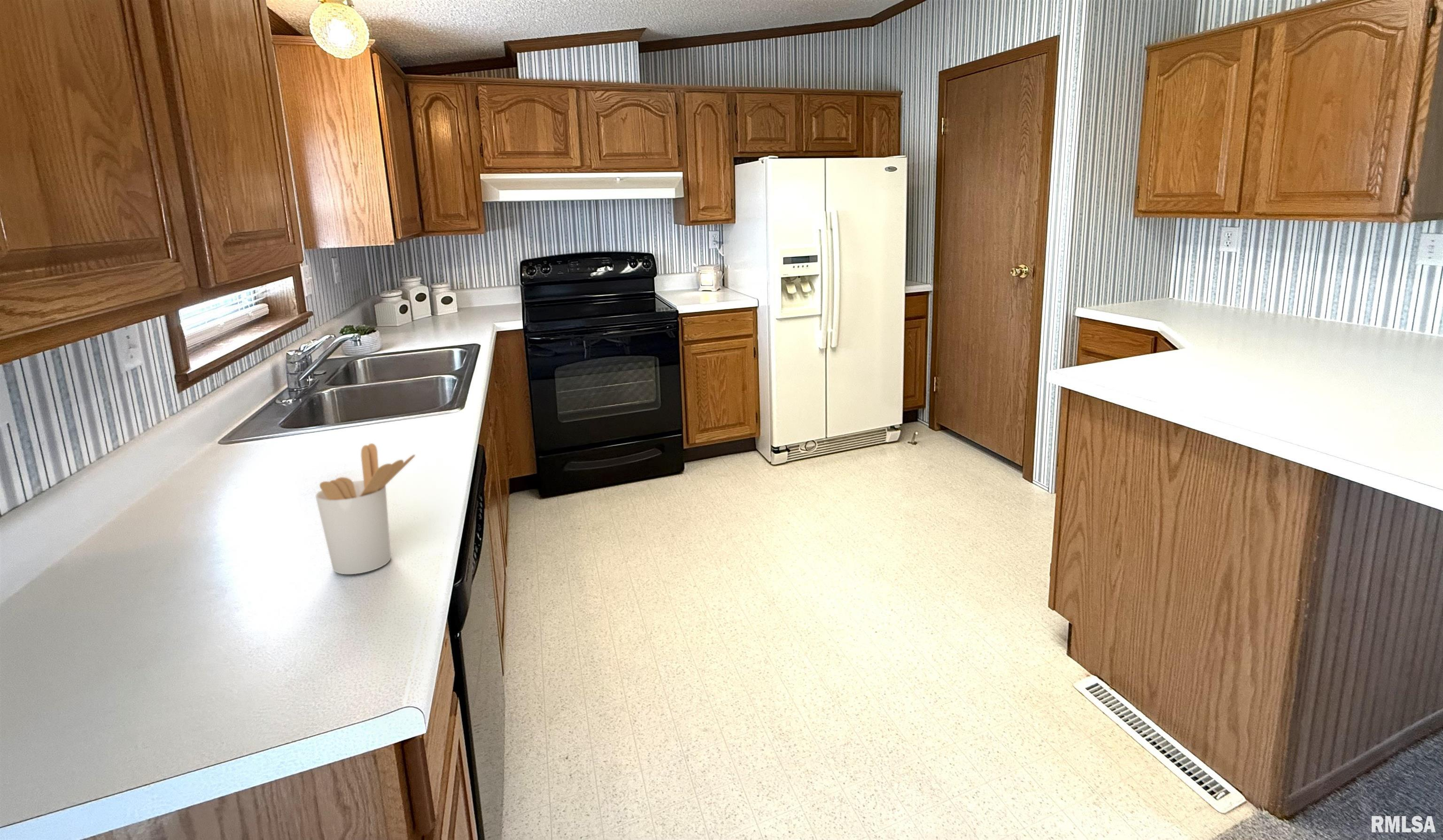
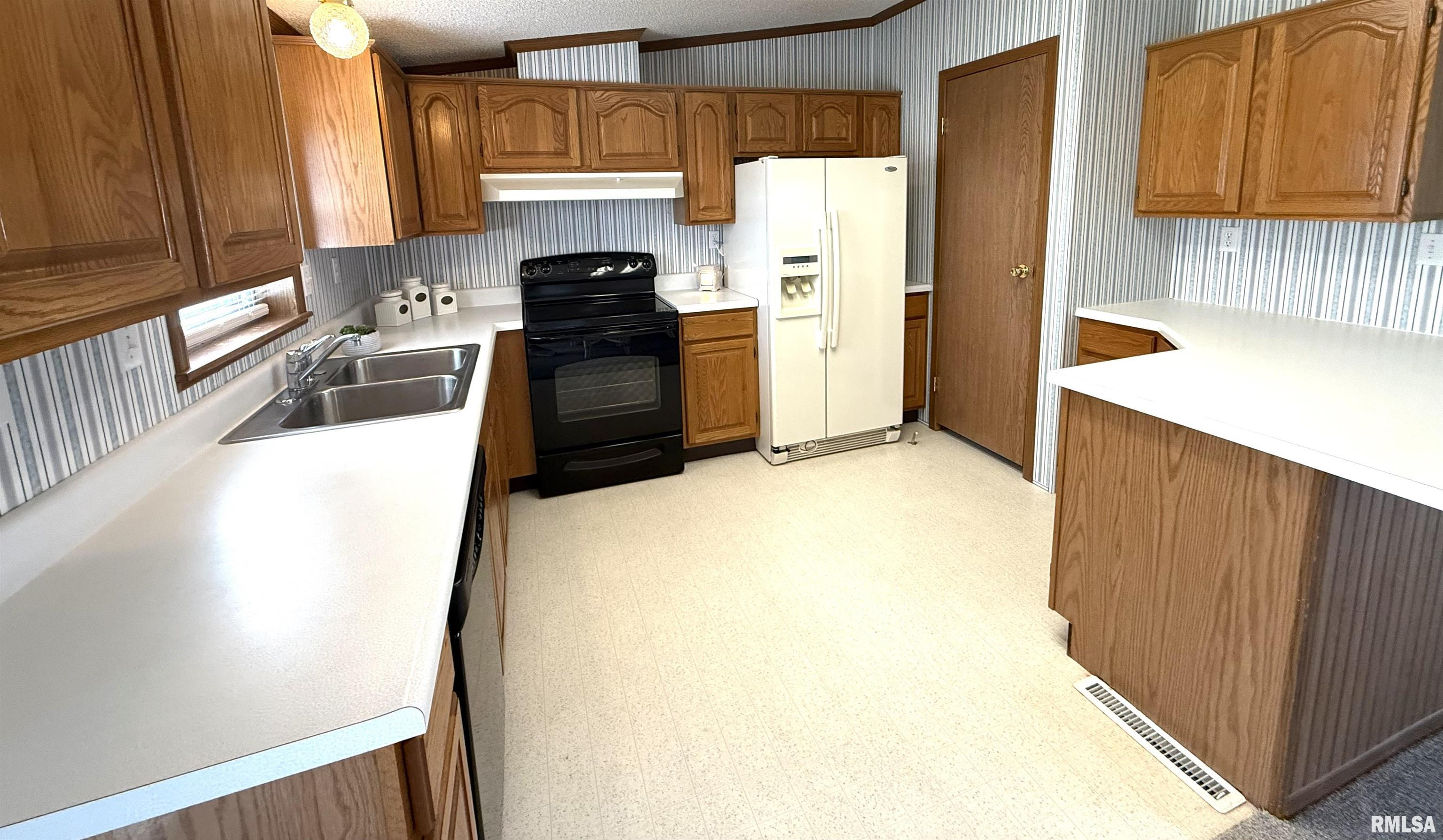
- utensil holder (369, 509)
